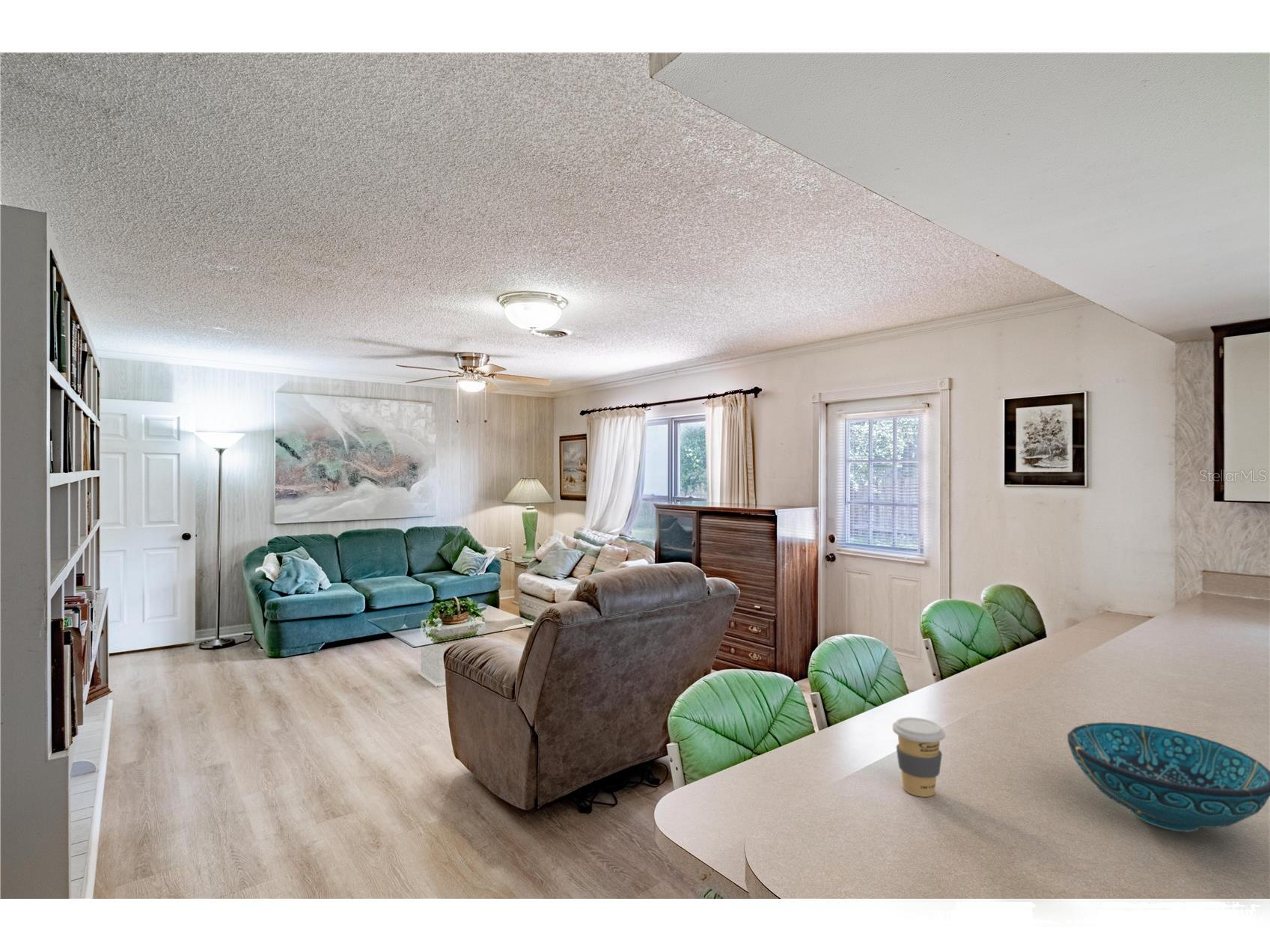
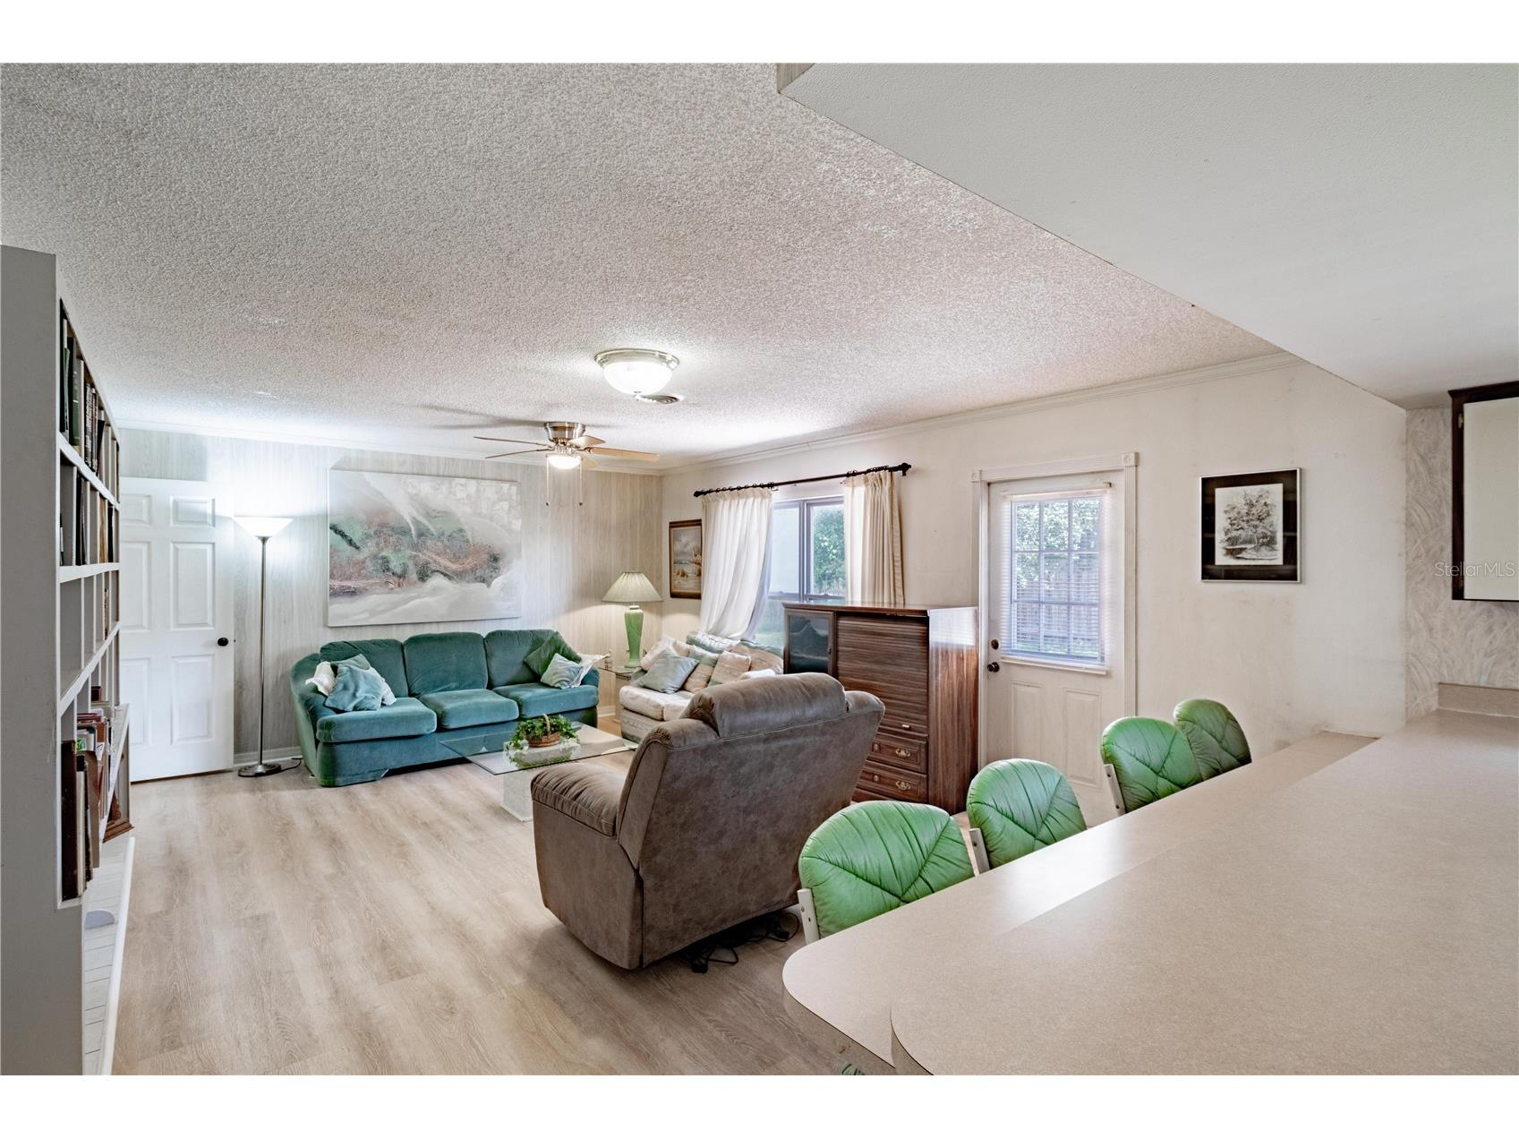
- decorative bowl (1163, 784)
- coffee cup (918, 757)
